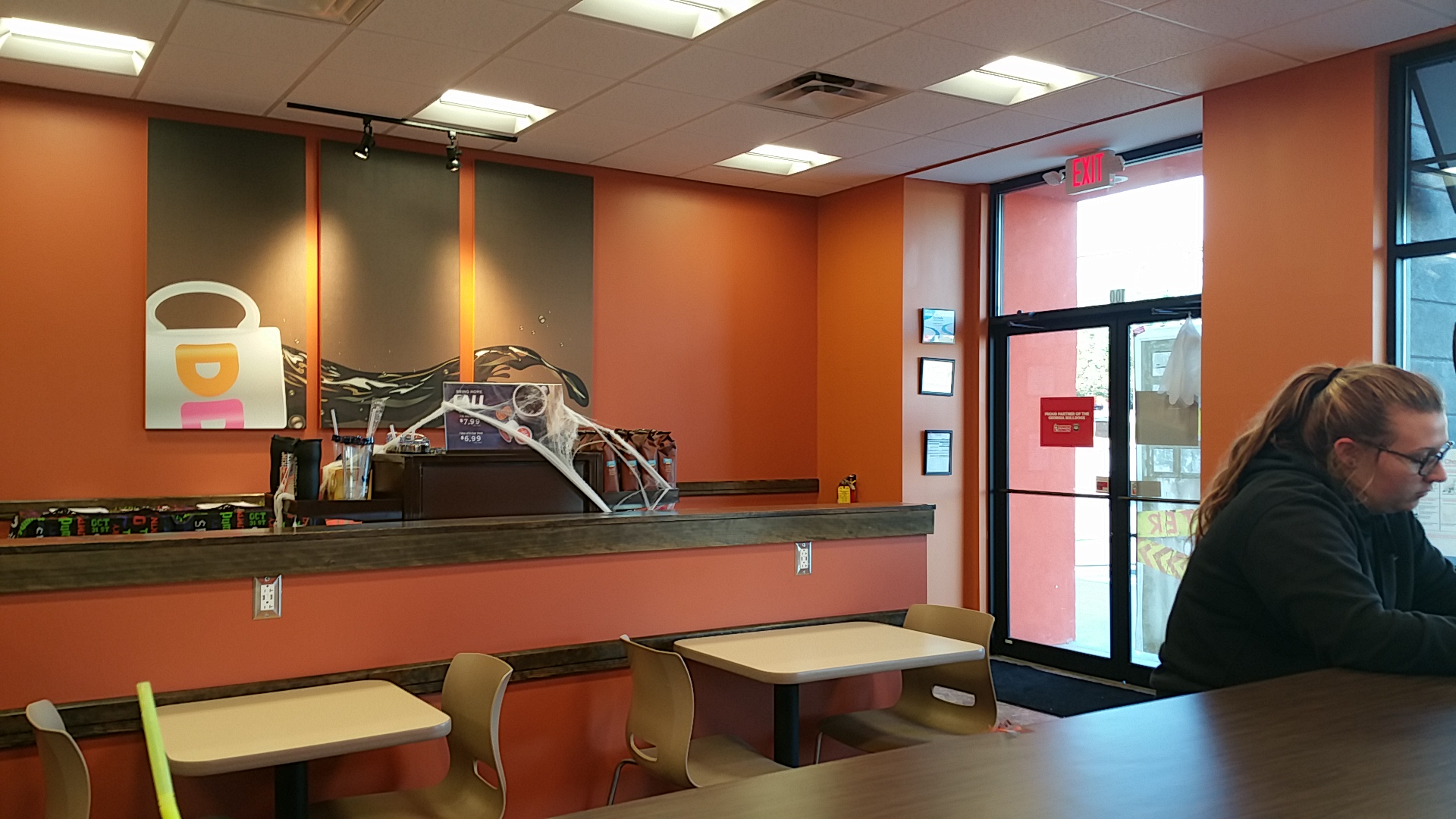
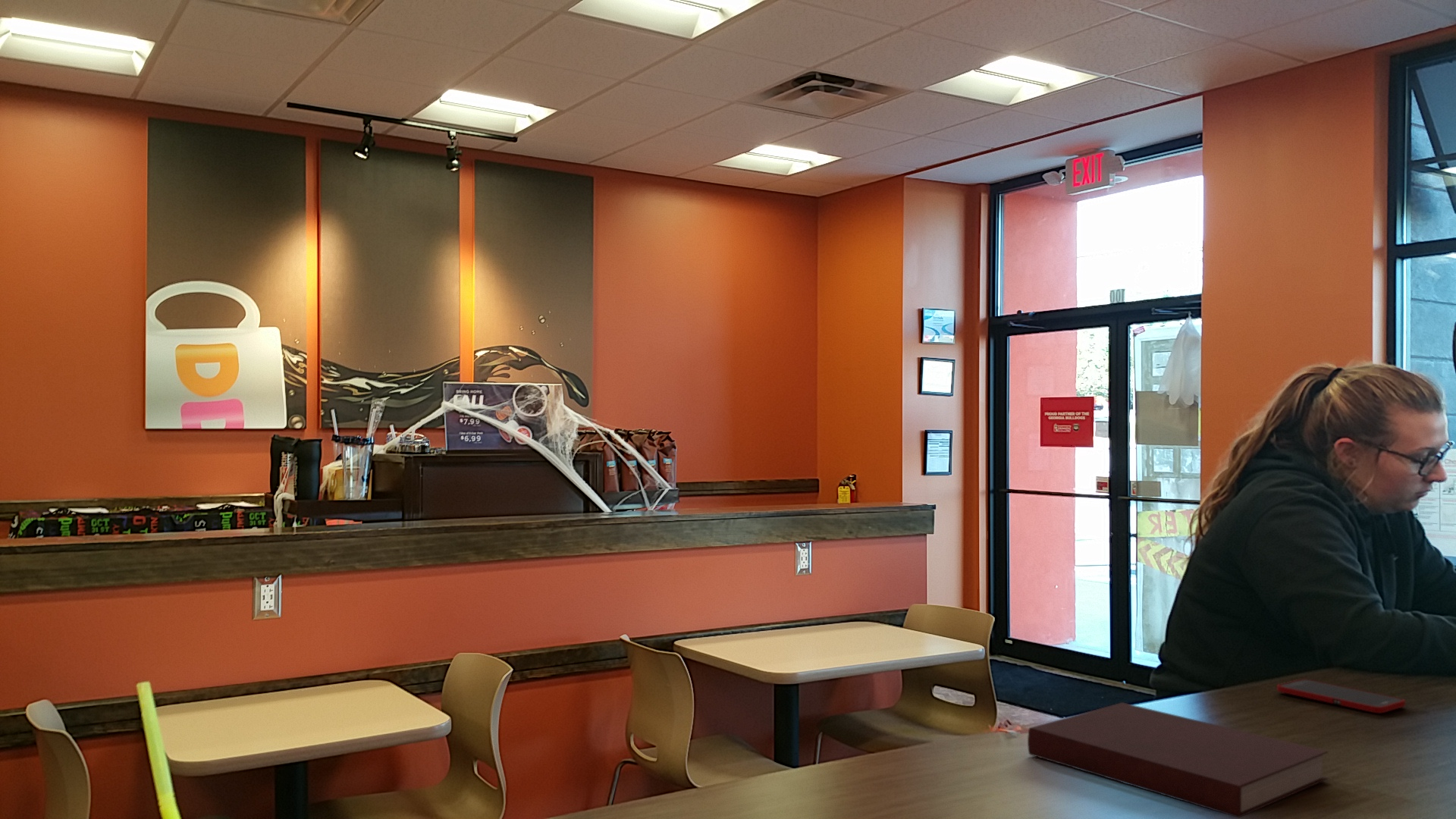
+ notebook (1172, 752)
+ cell phone (1339, 695)
